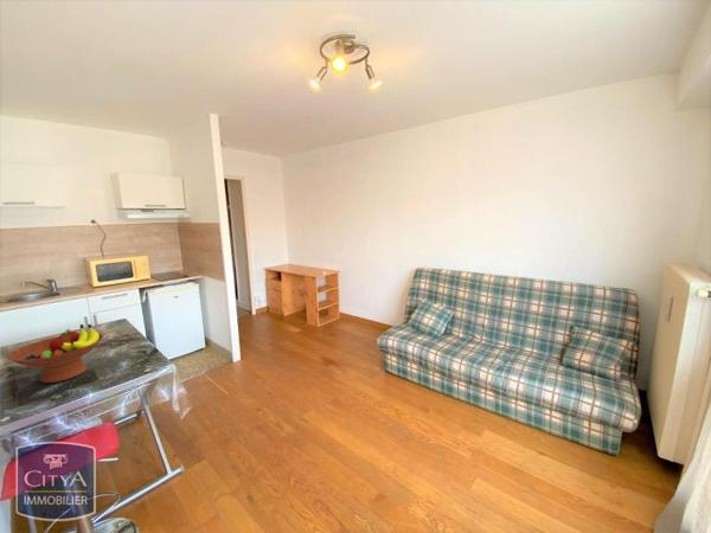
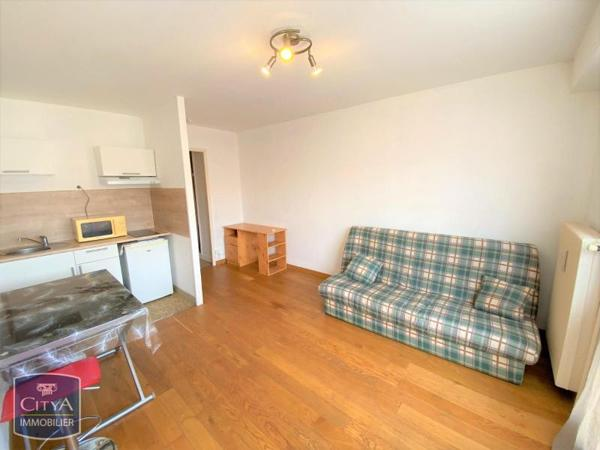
- fruit bowl (60, 354)
